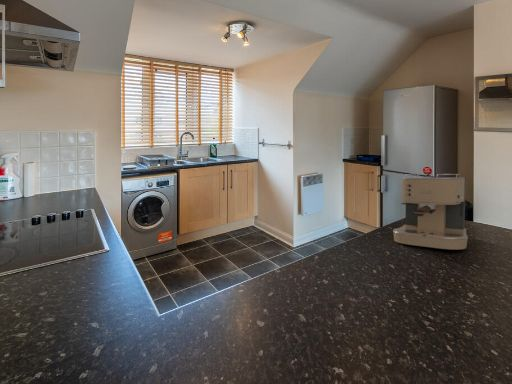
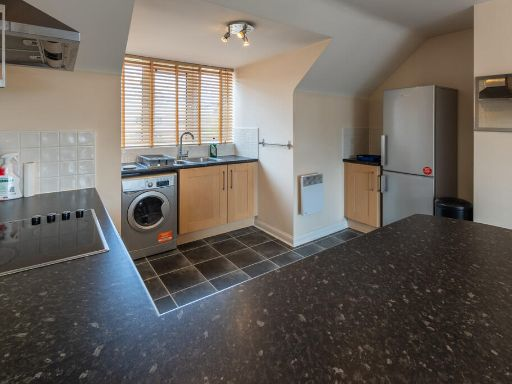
- coffee maker (430, 207)
